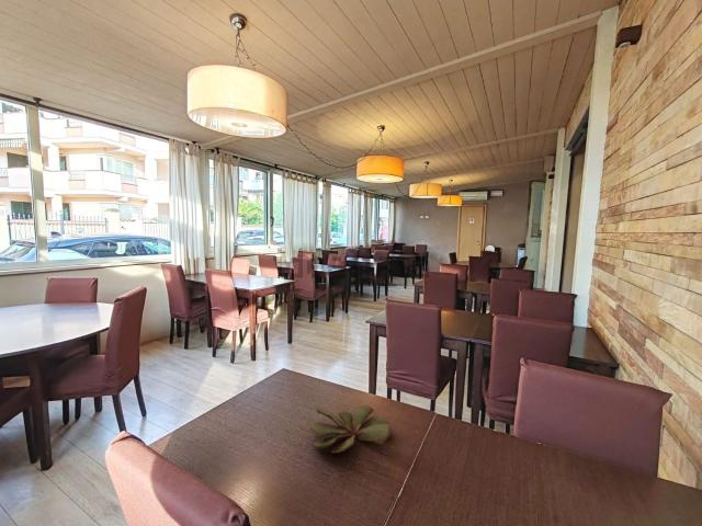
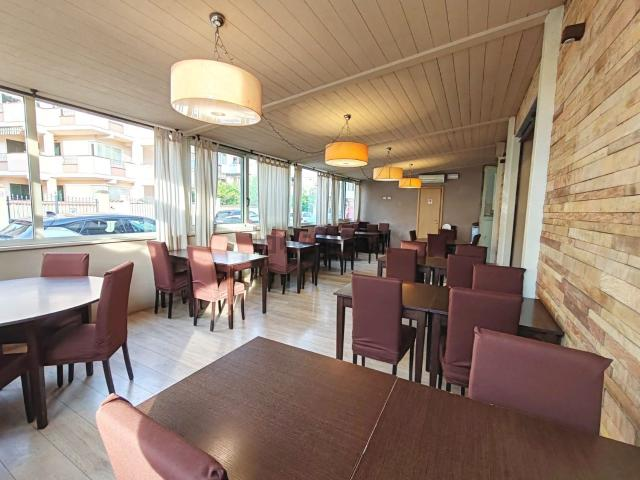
- succulent plant (350, 425)
